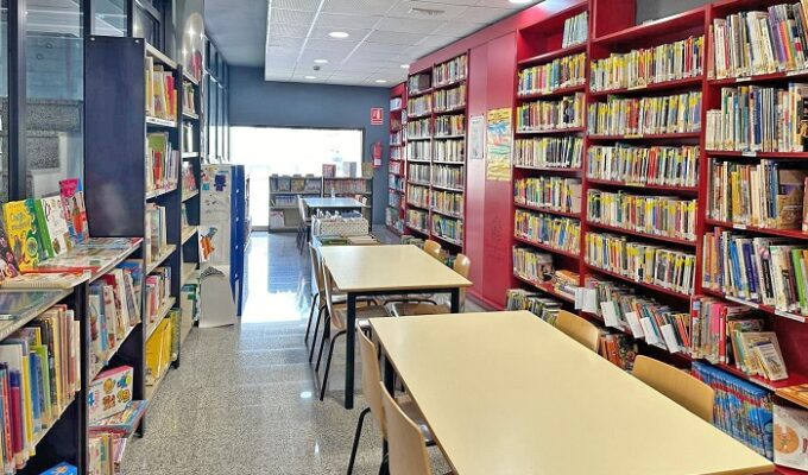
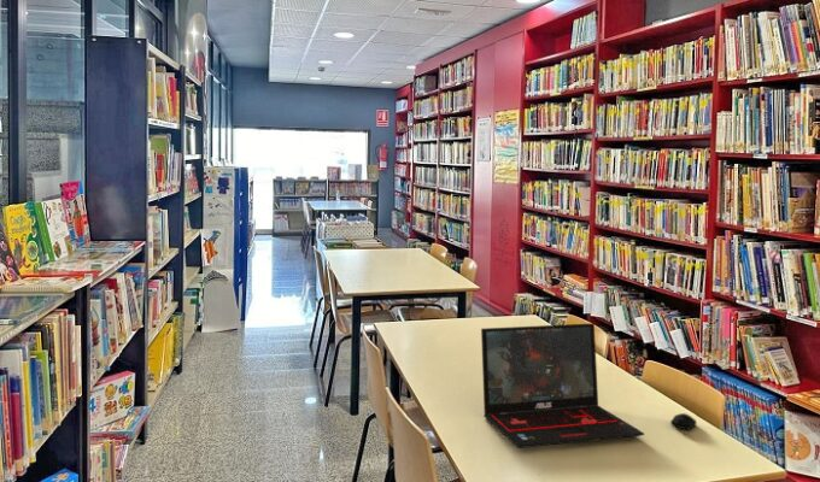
+ laptop (558, 381)
+ computer mouse (685, 423)
